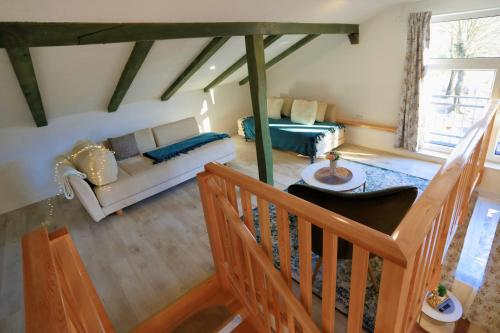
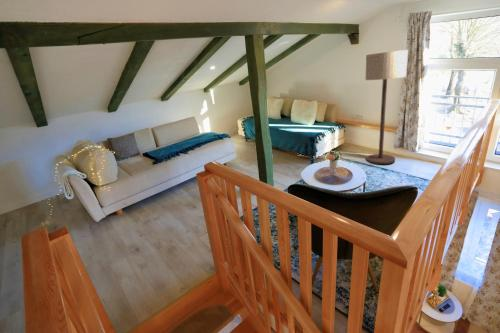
+ floor lamp (383, 109)
